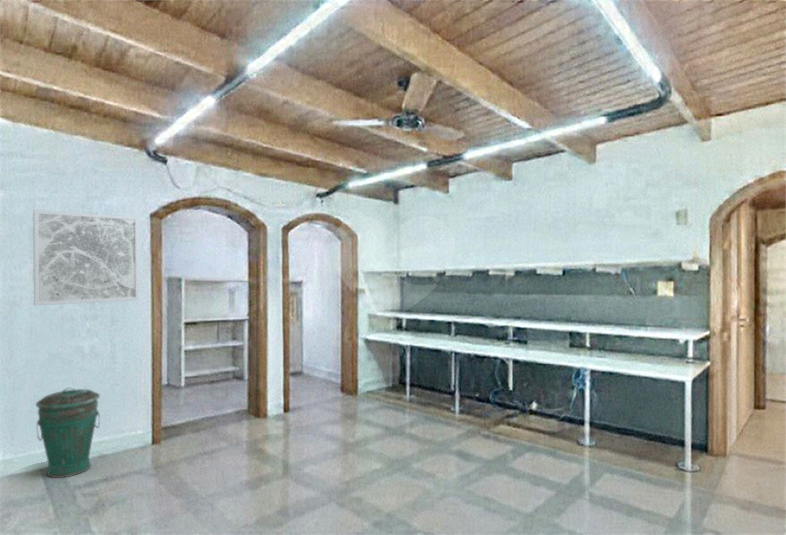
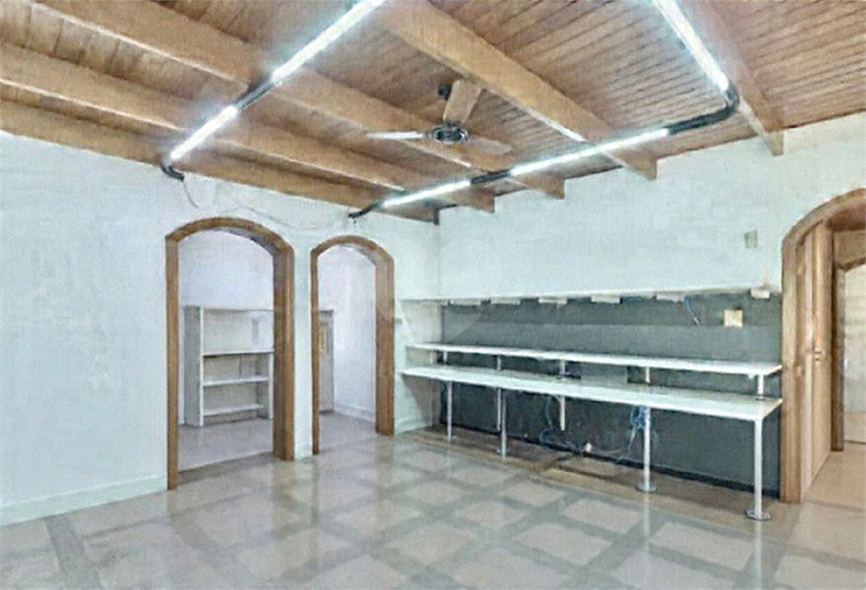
- trash can (68, 429)
- wall art (89, 258)
